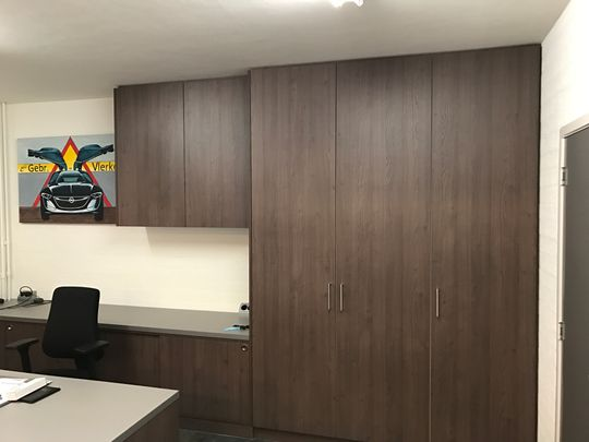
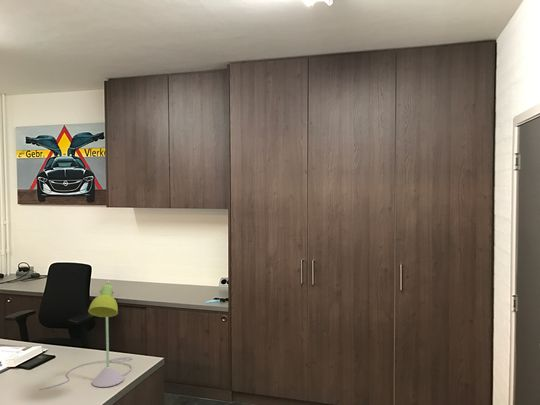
+ desk lamp (94, 315)
